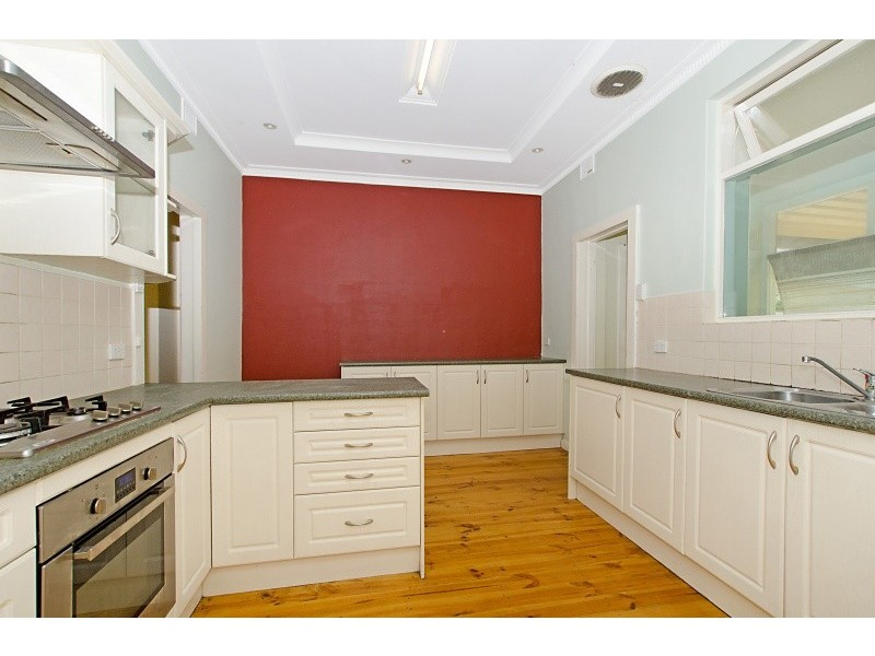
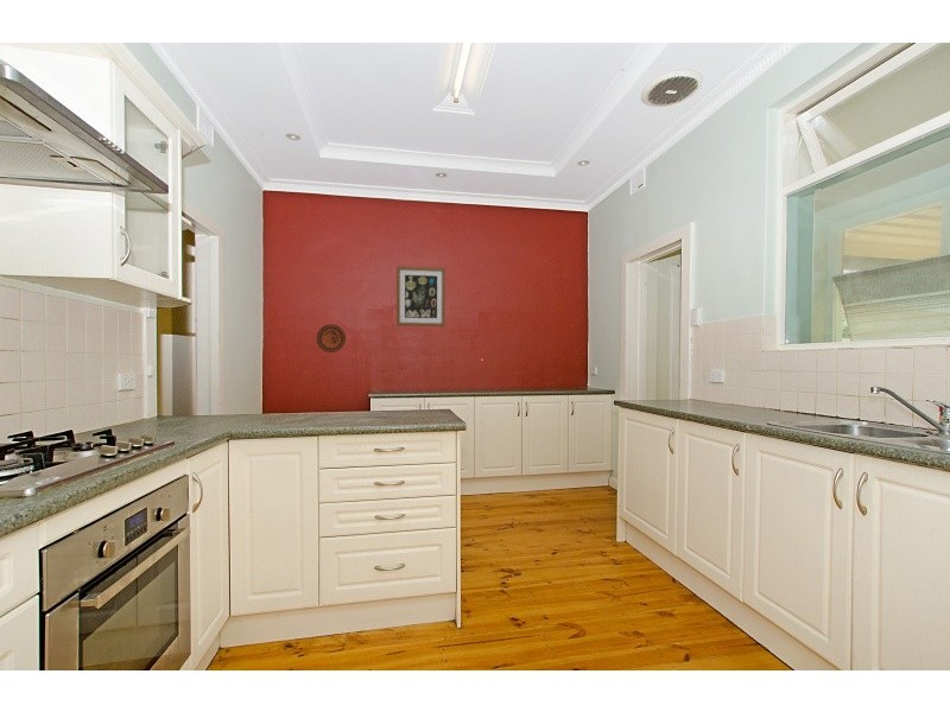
+ wall art (420, 297)
+ decorative plate (331, 338)
